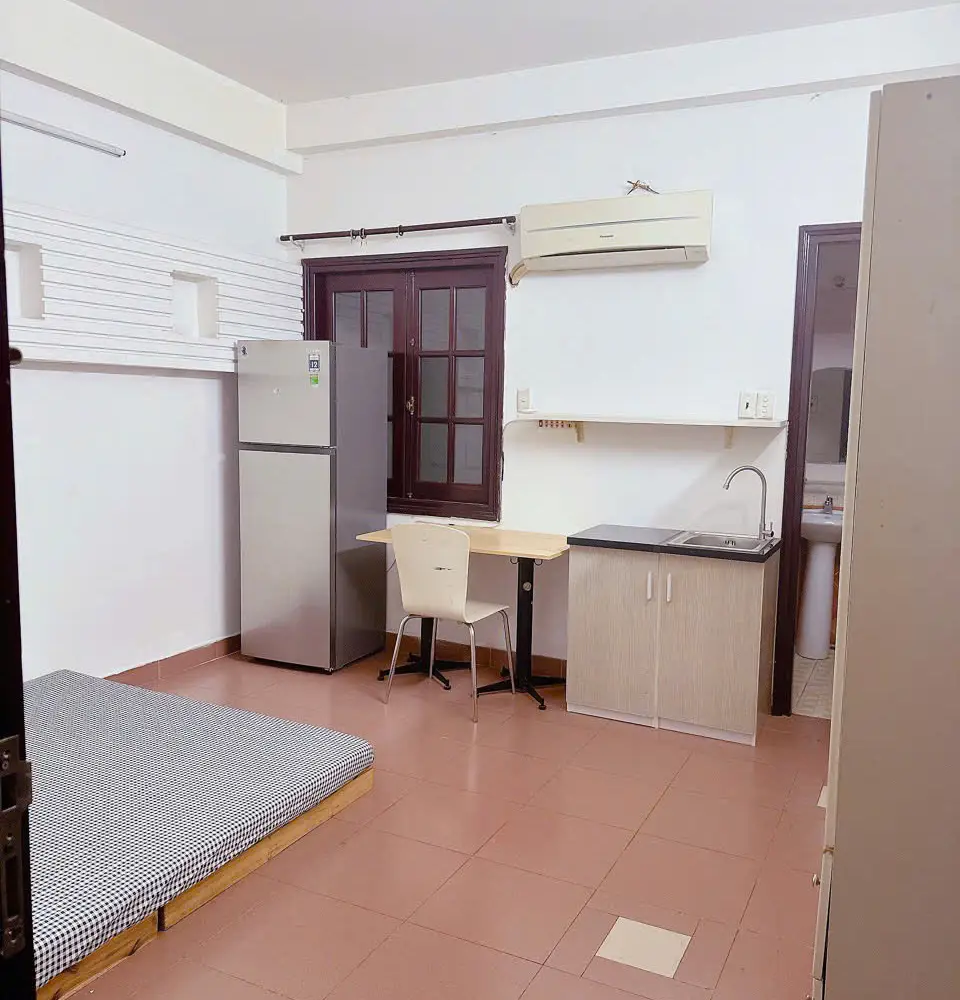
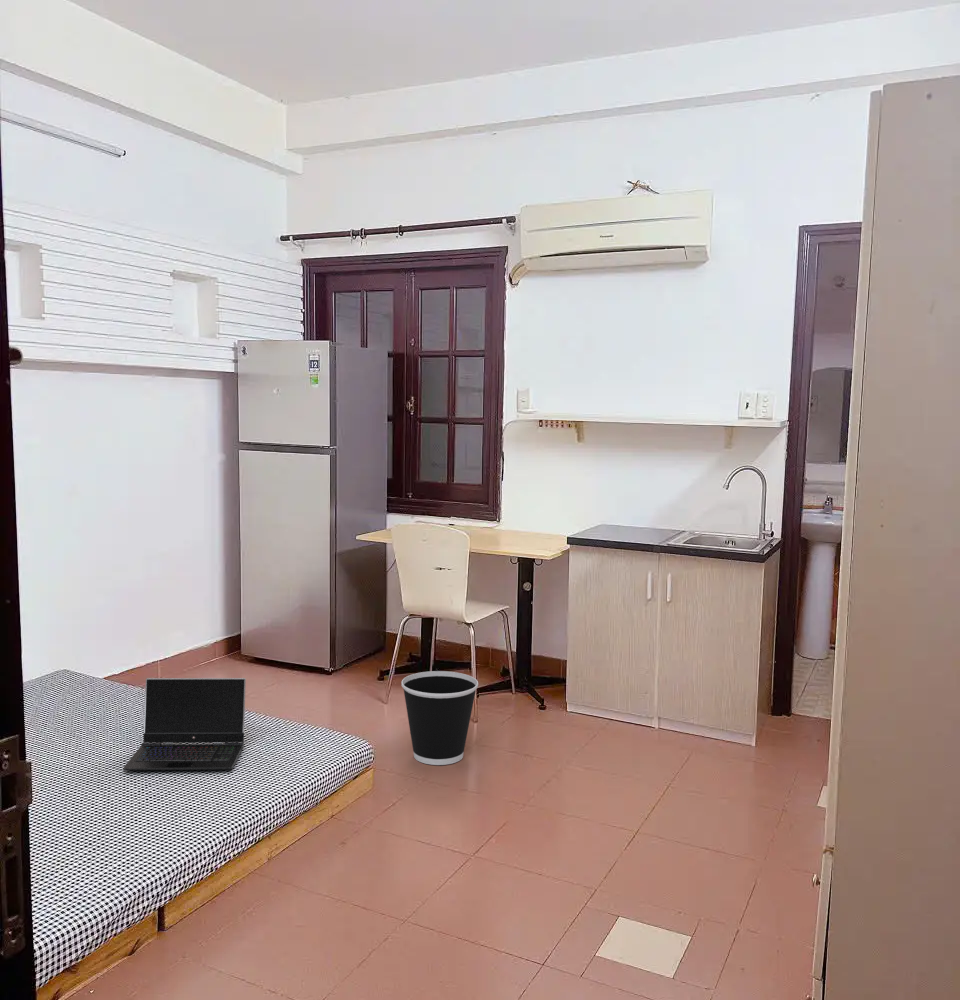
+ laptop computer (187, 723)
+ wastebasket (439, 718)
